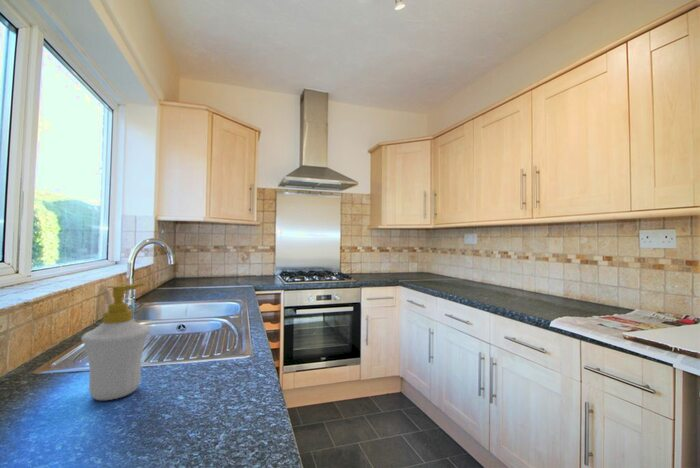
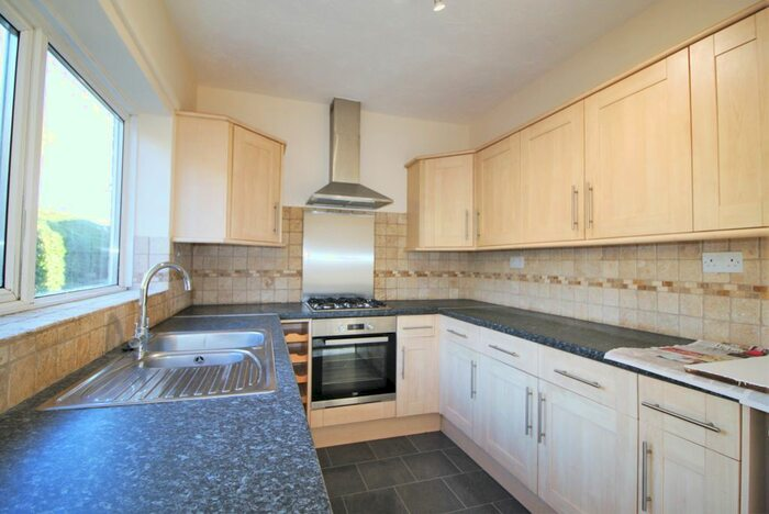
- soap bottle (117, 338)
